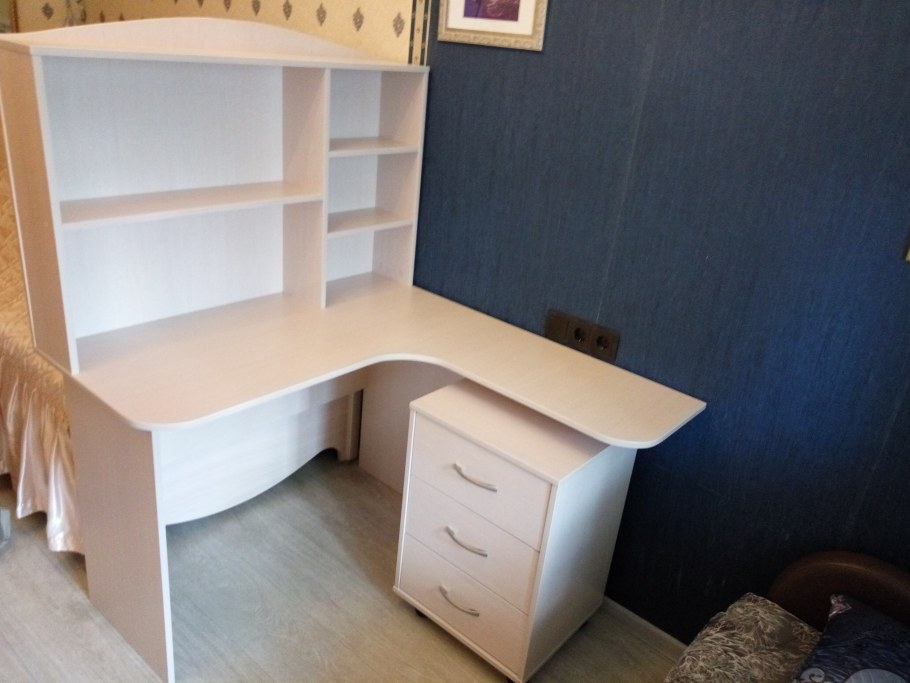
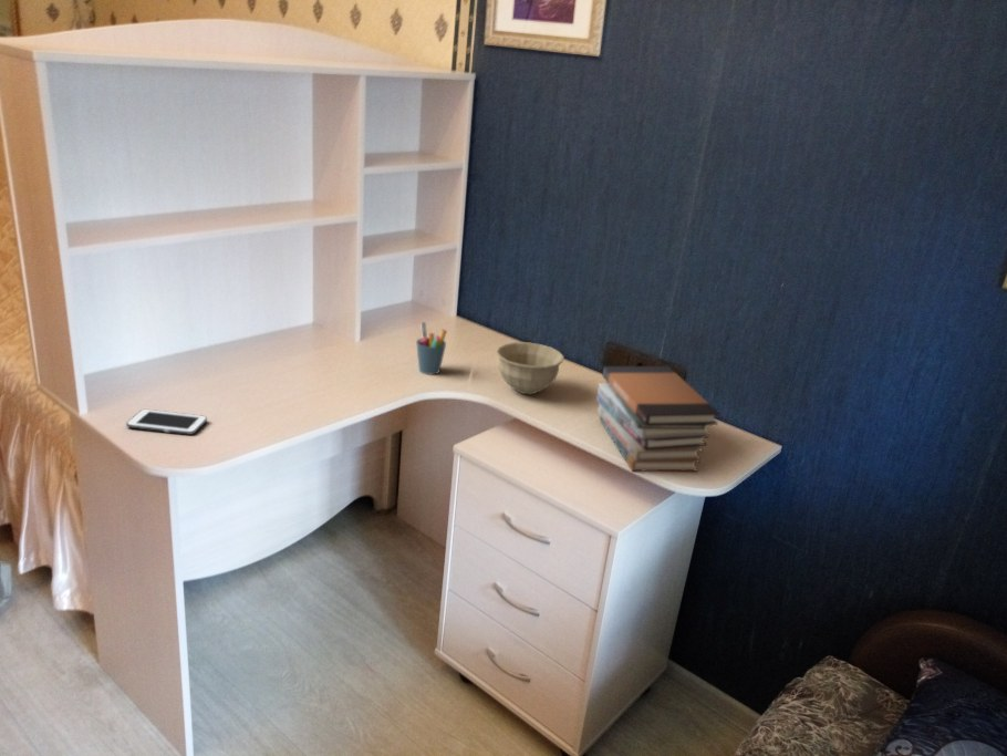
+ bowl (528, 372)
+ cell phone (167, 422)
+ book stack (651, 415)
+ pen holder (430, 349)
